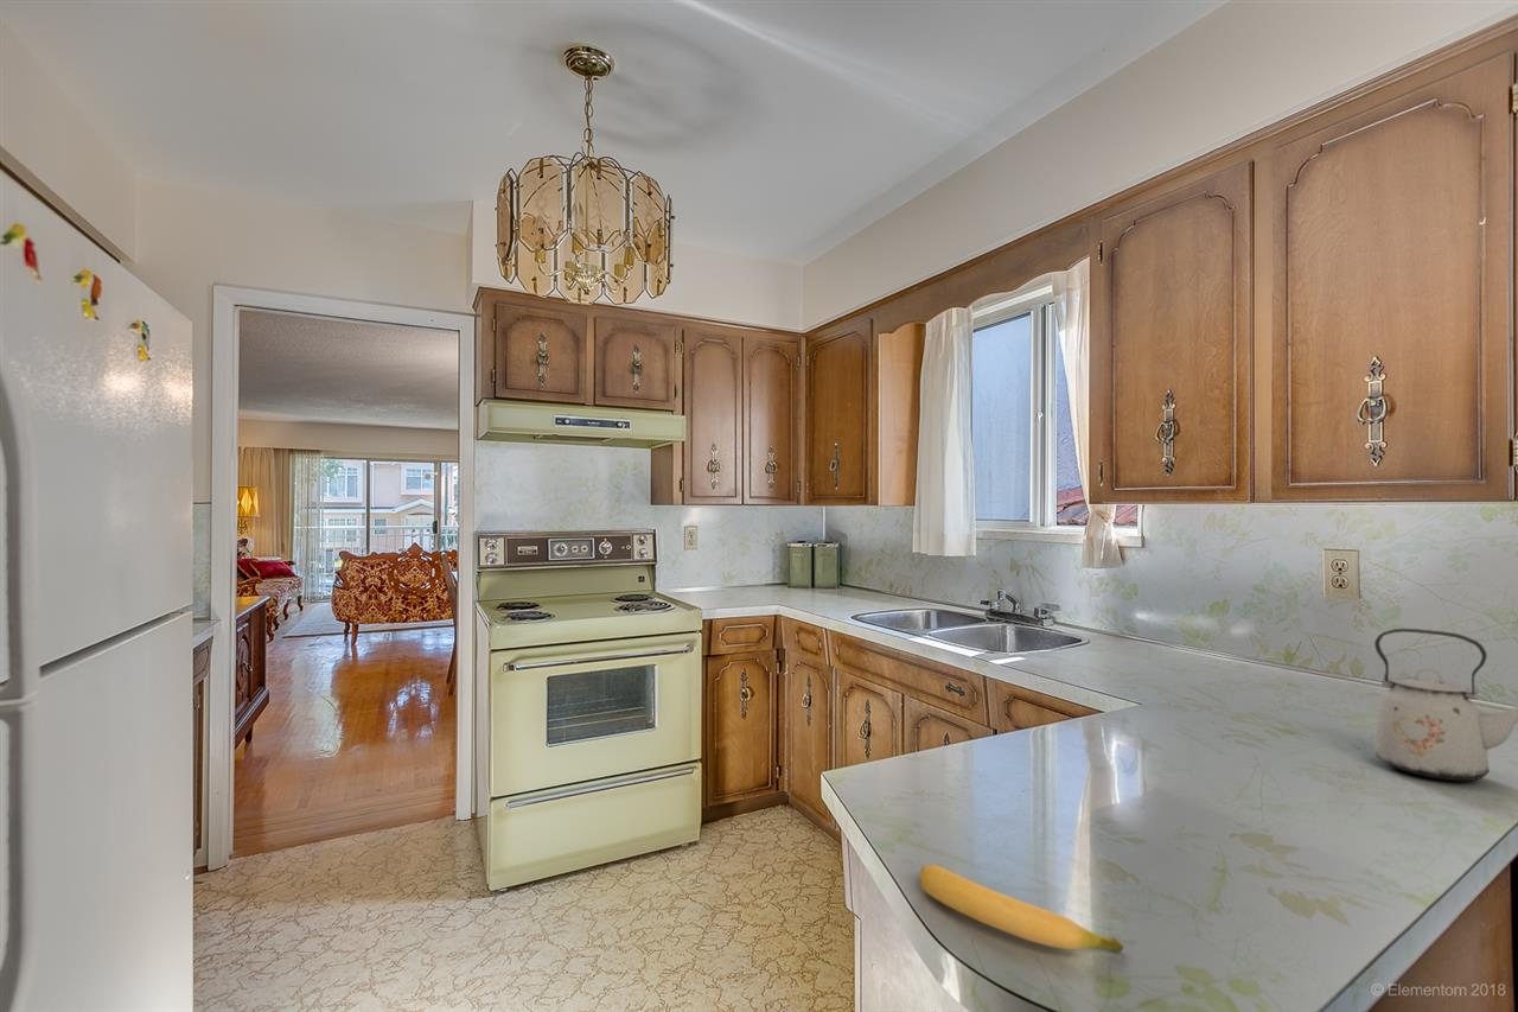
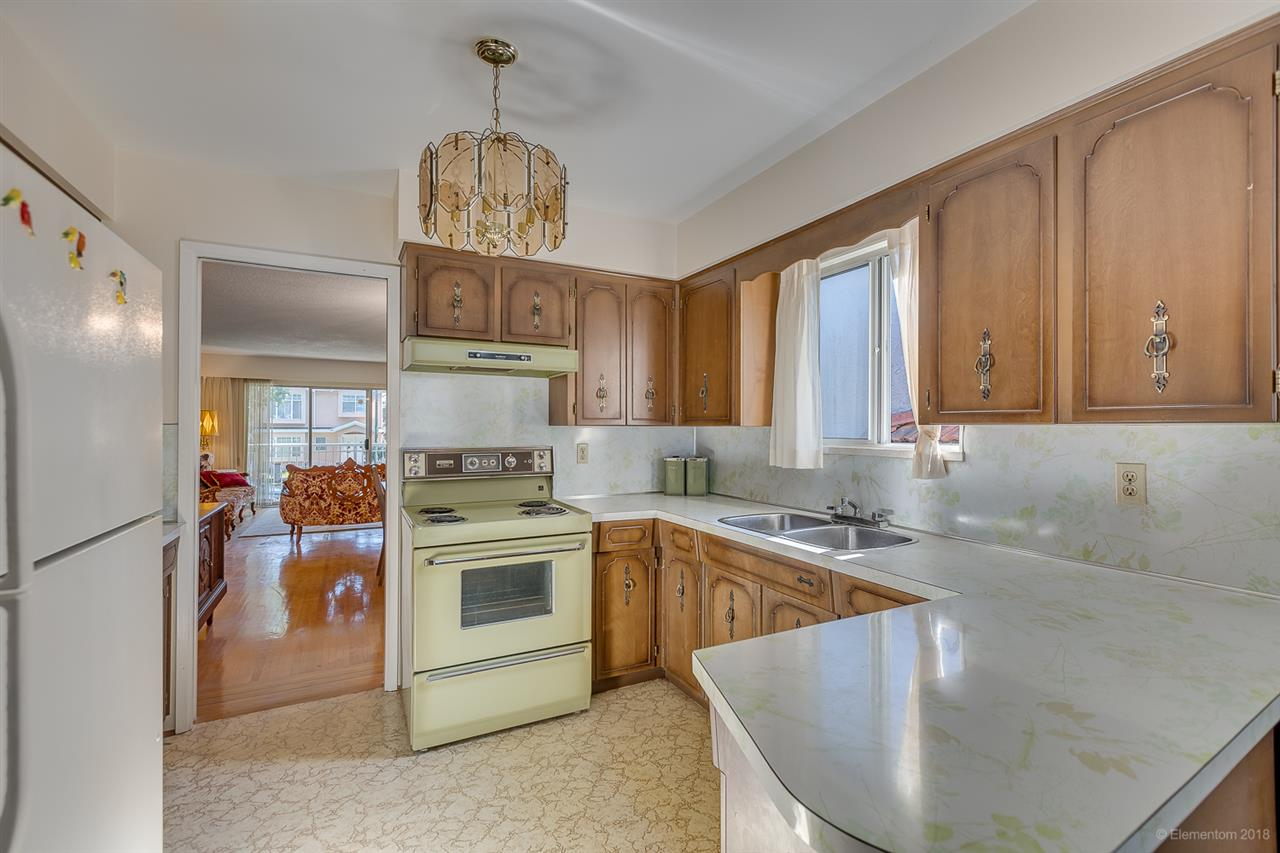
- banana (1003, 902)
- kettle (1450, 704)
